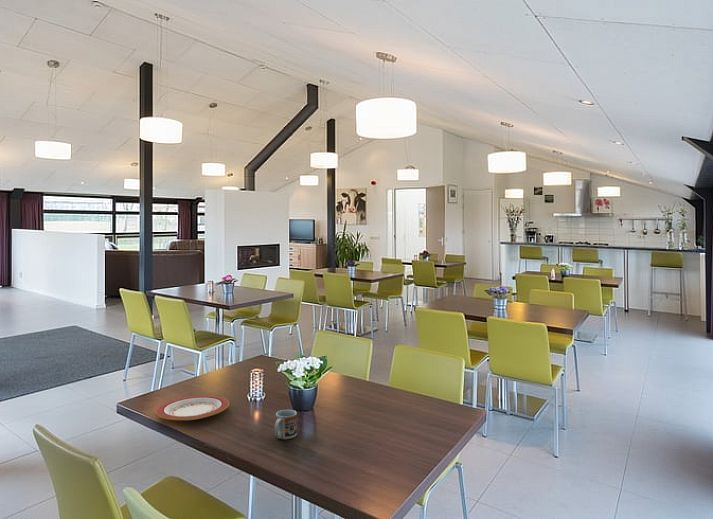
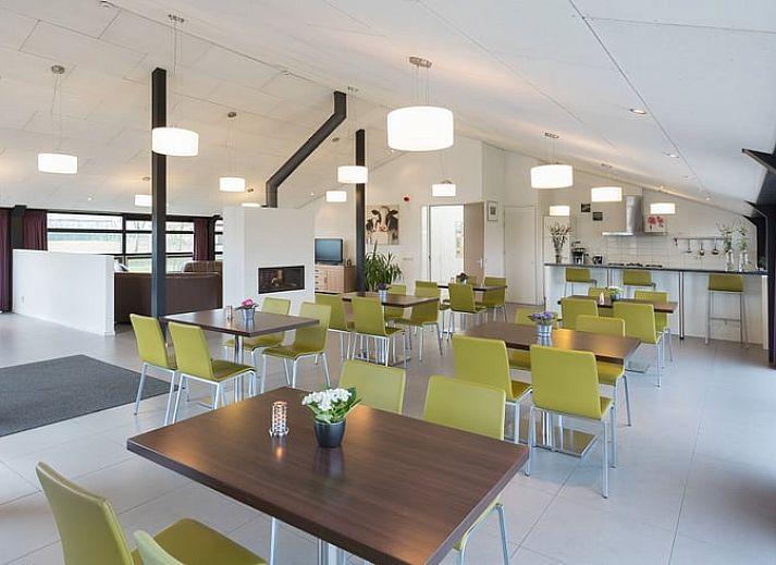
- plate (193, 409)
- cup (284, 425)
